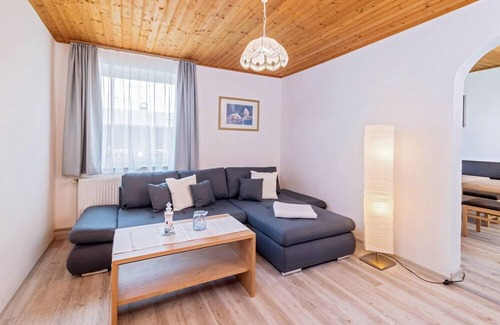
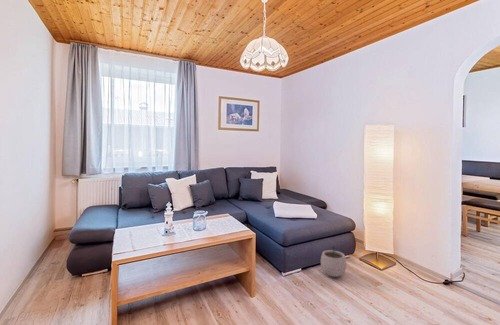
+ plant pot (333, 259)
